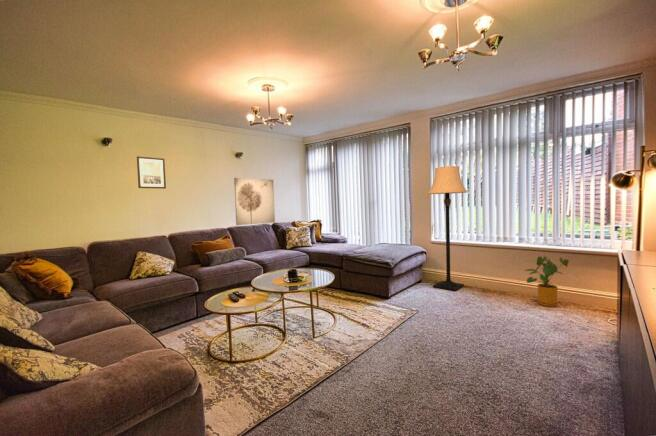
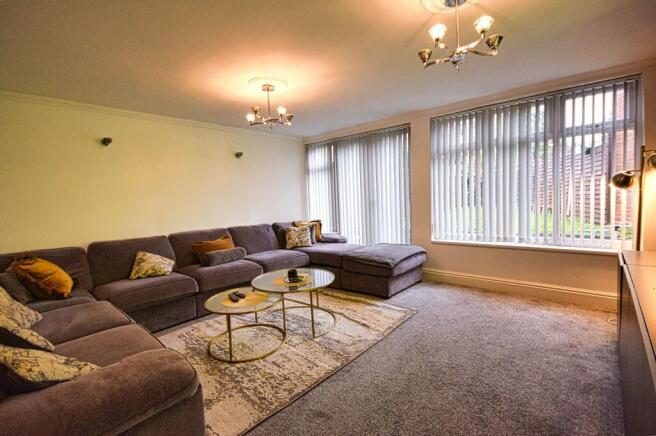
- wall art (255, 201)
- lamp (447, 227)
- wall art (151, 173)
- house plant (545, 280)
